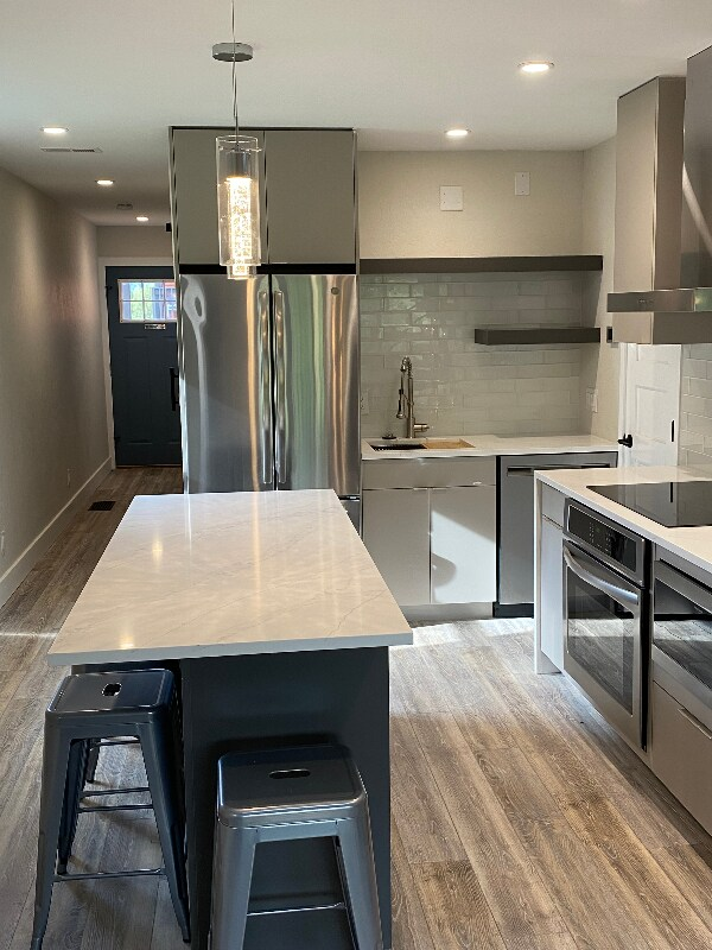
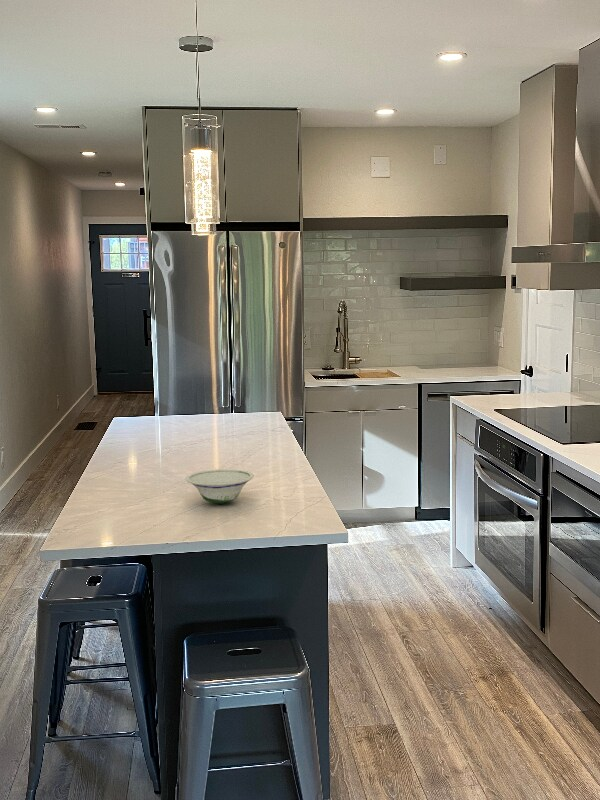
+ bowl (220, 489)
